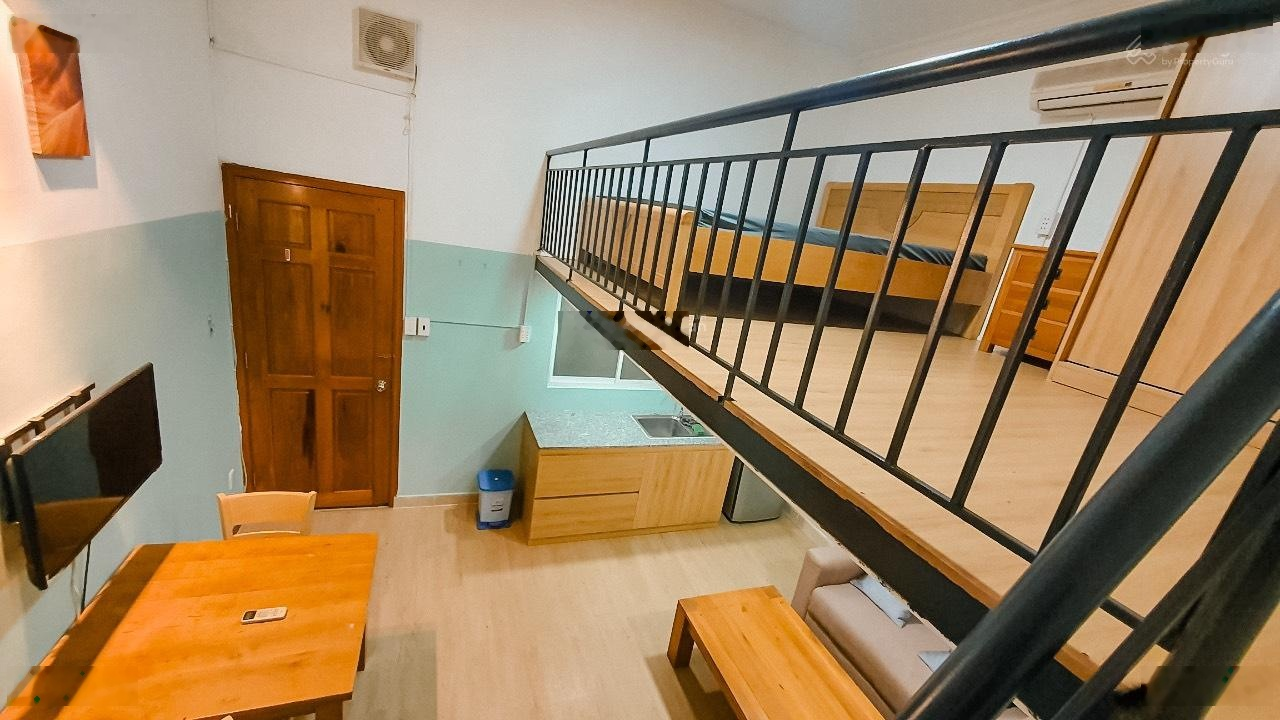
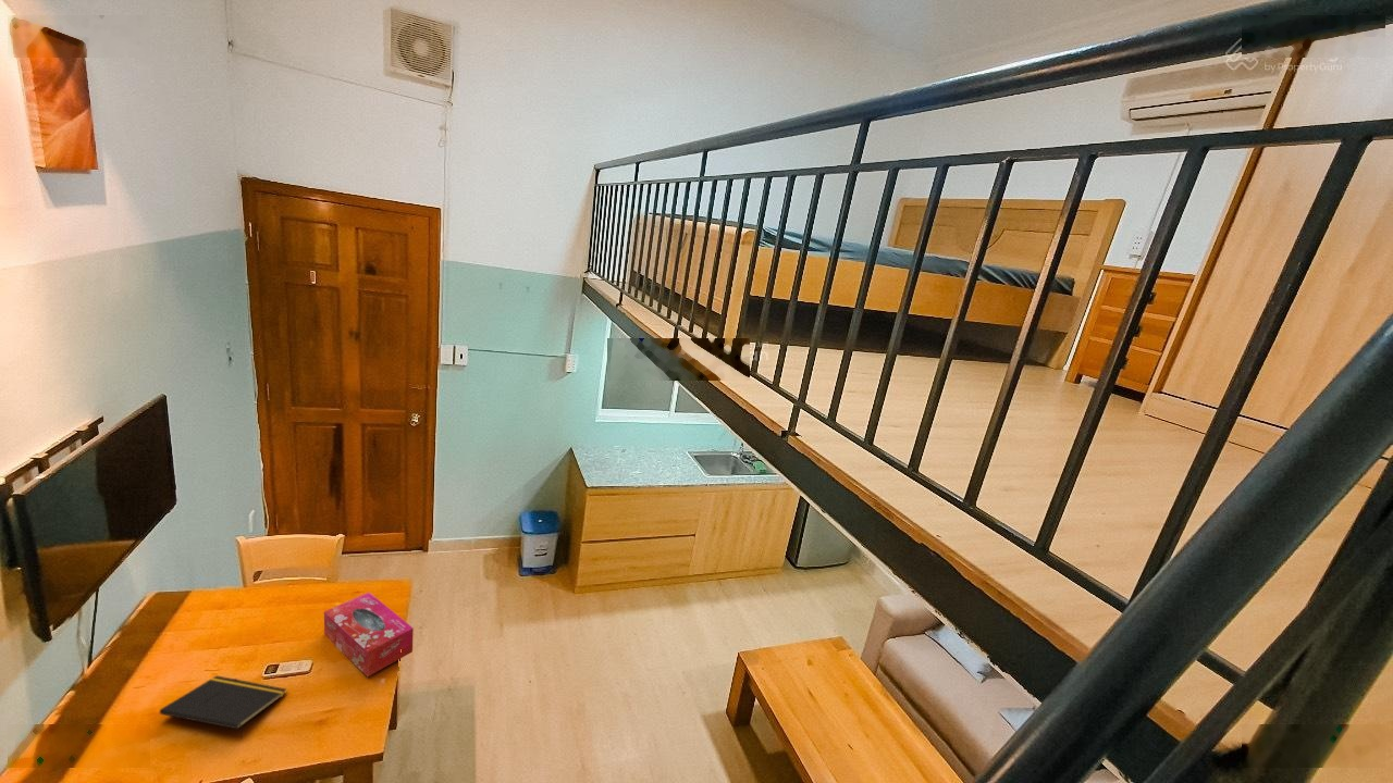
+ notepad (225, 700)
+ tissue box (368, 631)
